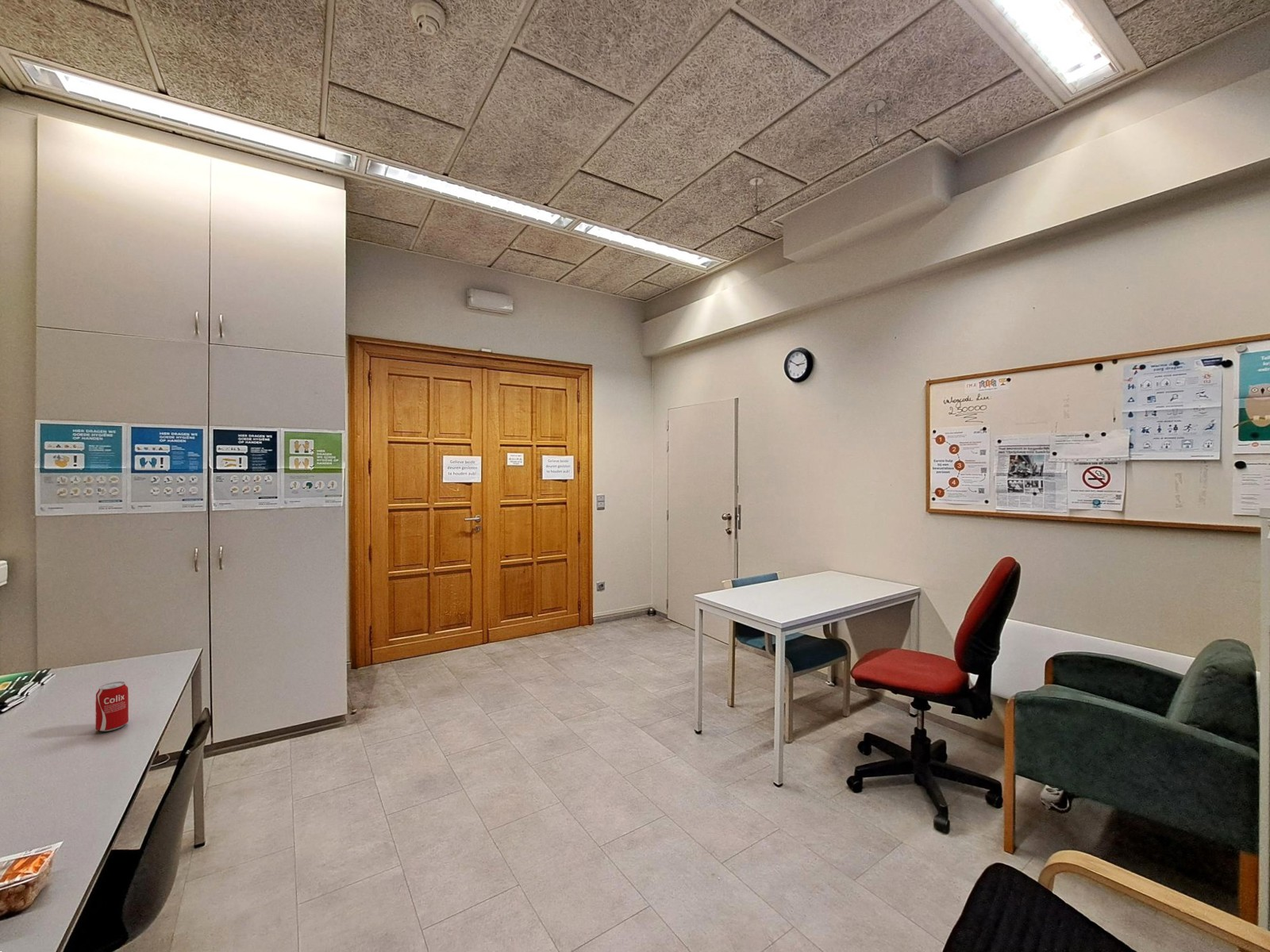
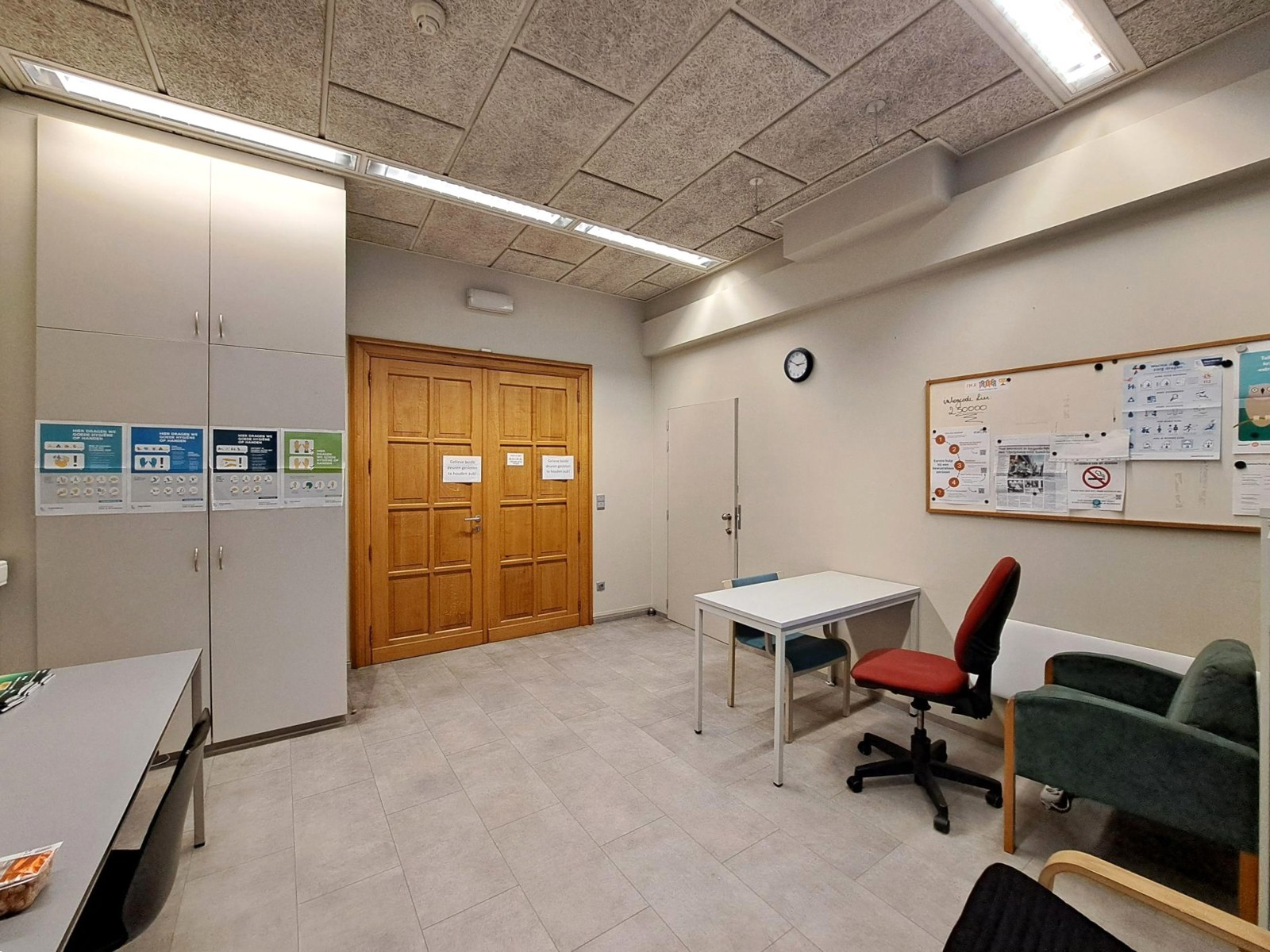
- beverage can (112, 706)
